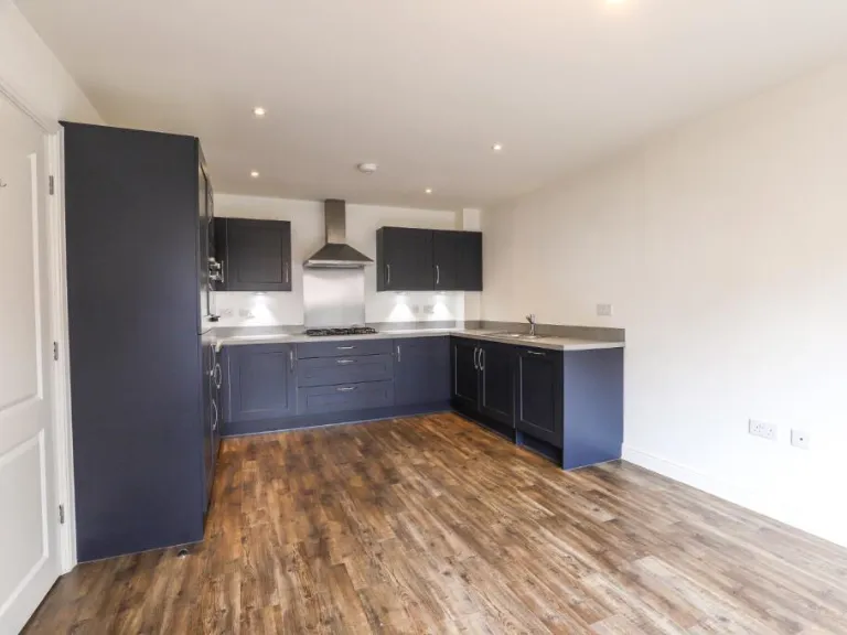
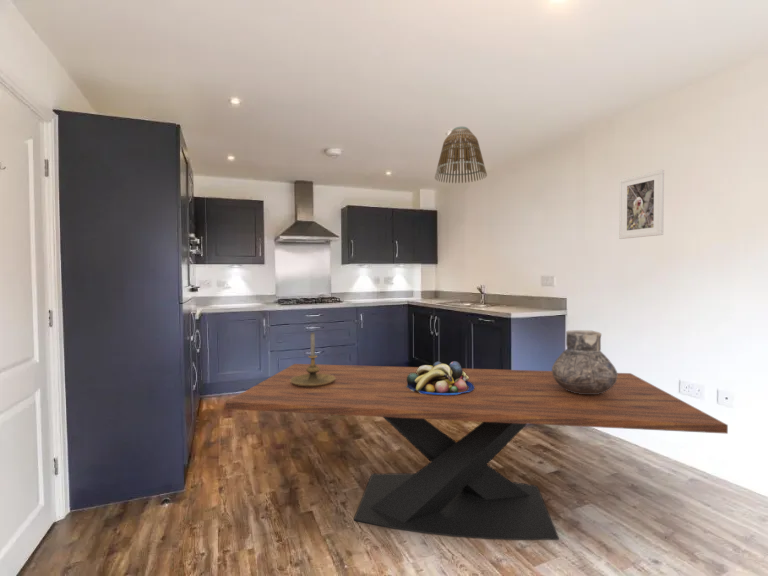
+ candle holder (312, 356)
+ lamp shade (461, 153)
+ fruit bowl (440, 374)
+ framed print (640, 206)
+ dining table (451, 444)
+ vase (583, 361)
